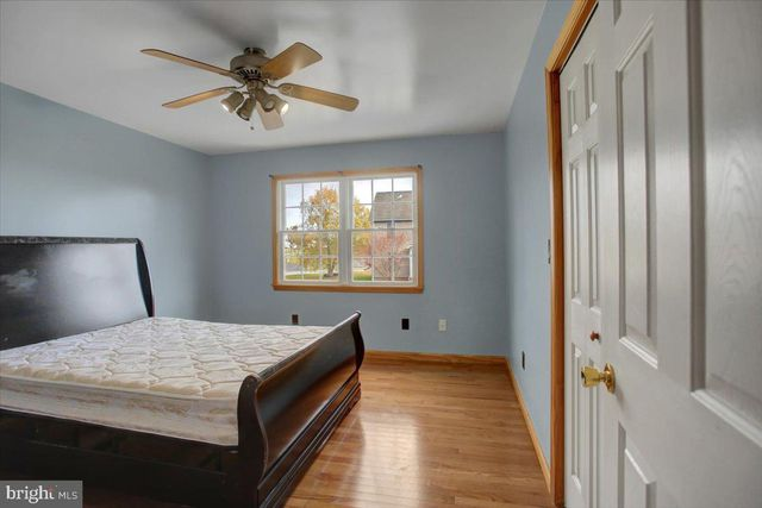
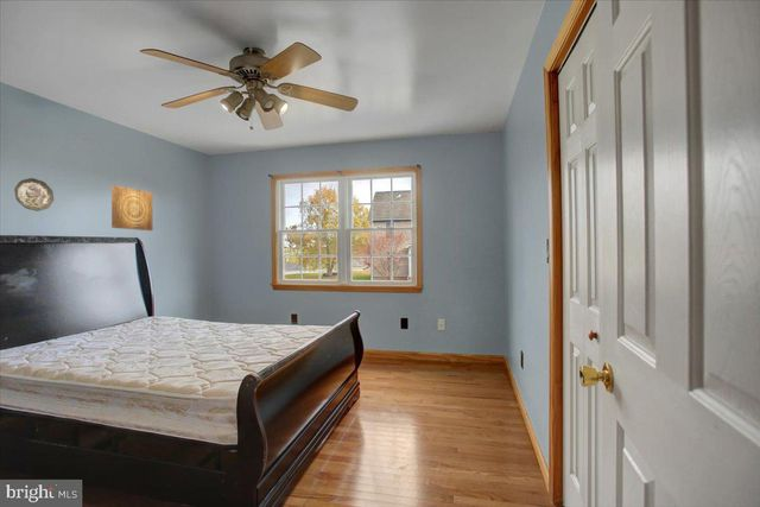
+ decorative plate (33, 195)
+ wall art (133, 209)
